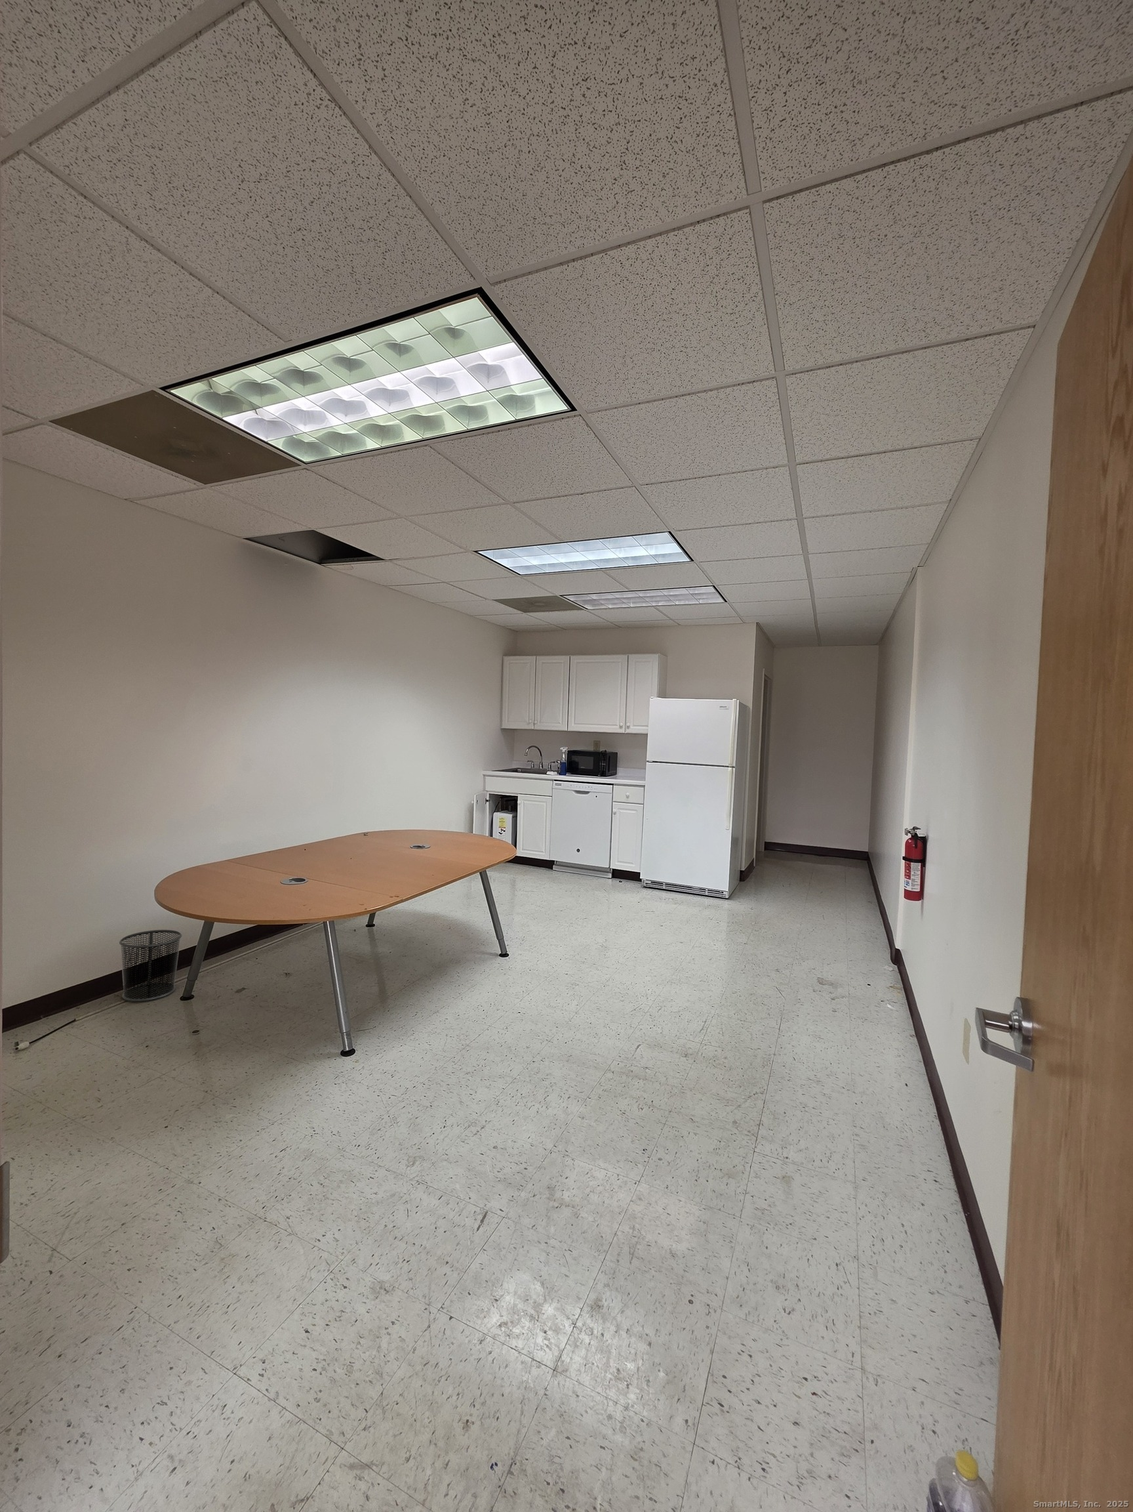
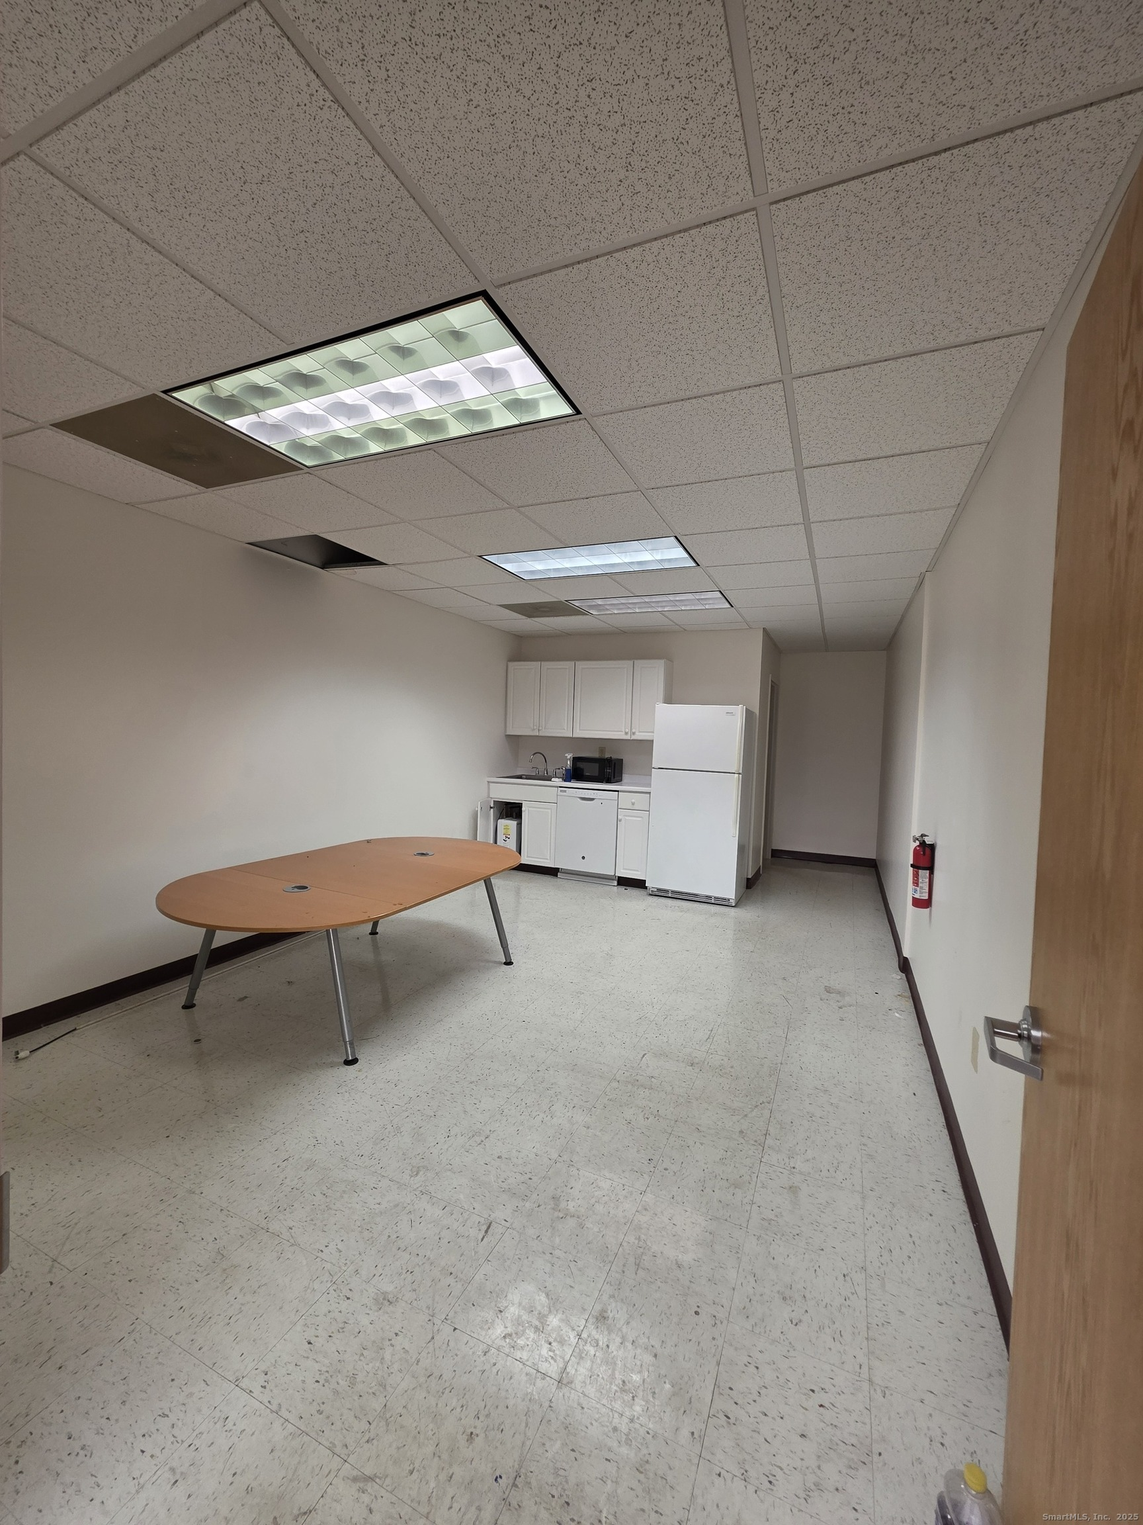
- waste bin (150, 964)
